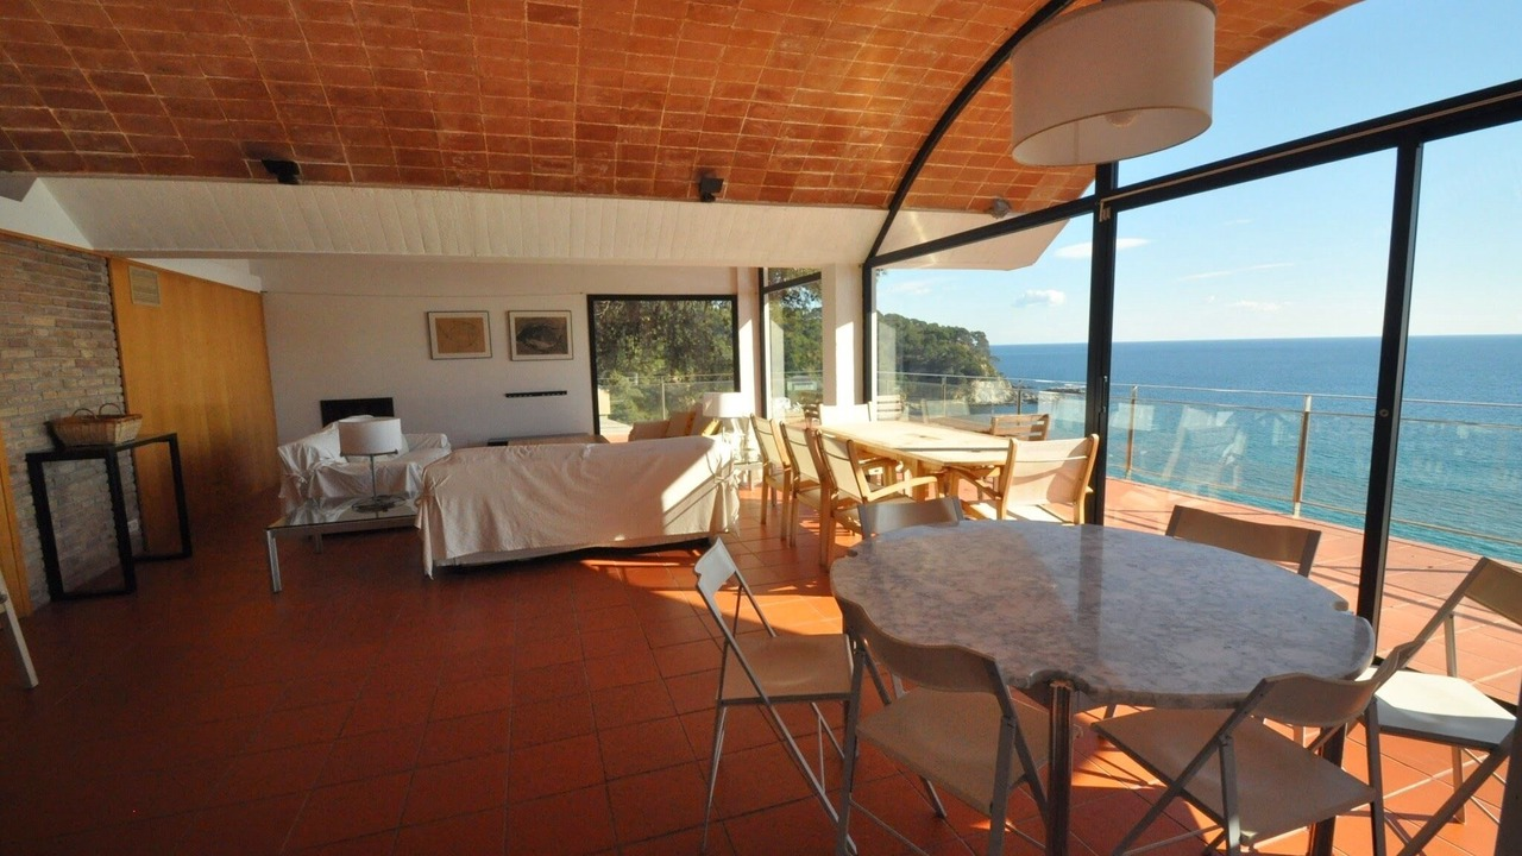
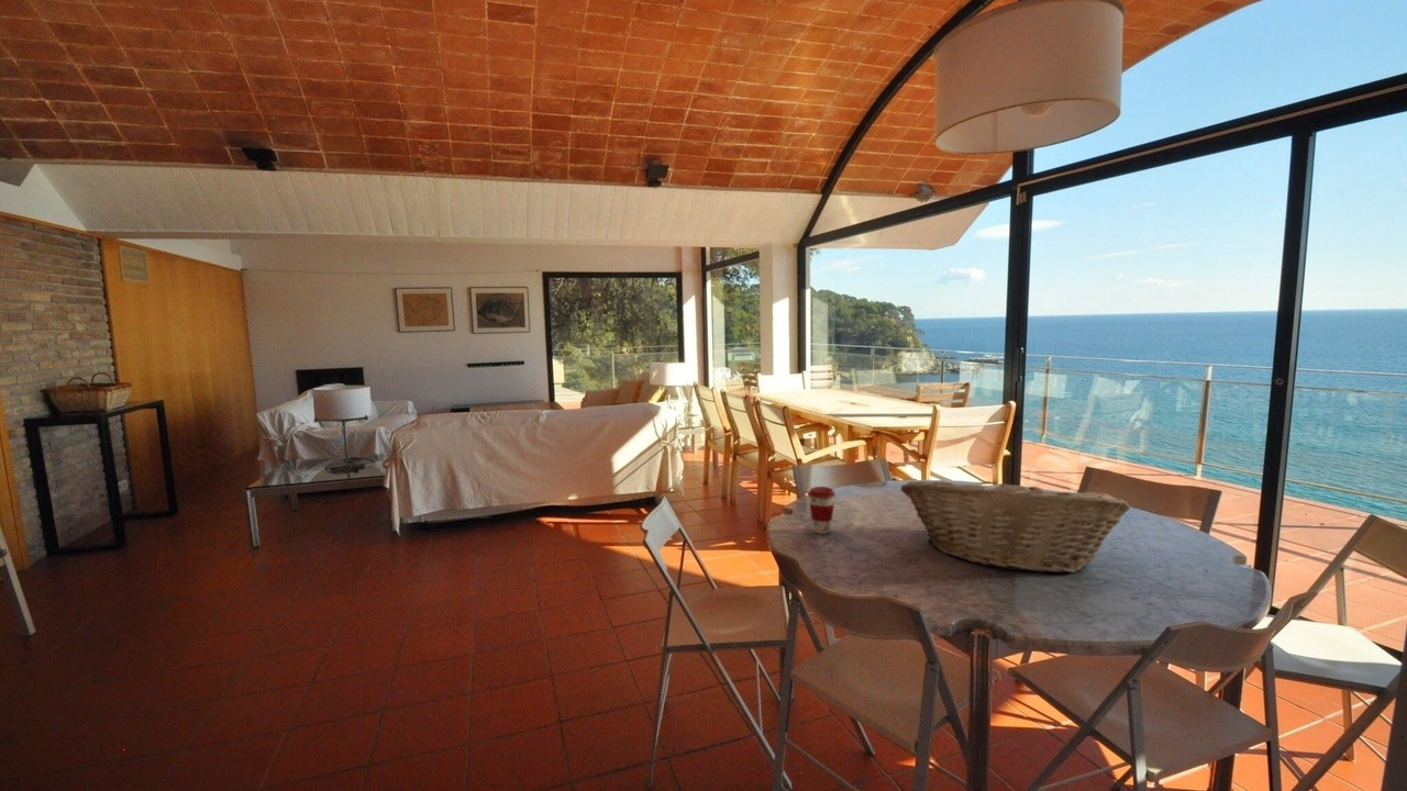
+ coffee cup (821, 510)
+ fruit basket (1006, 512)
